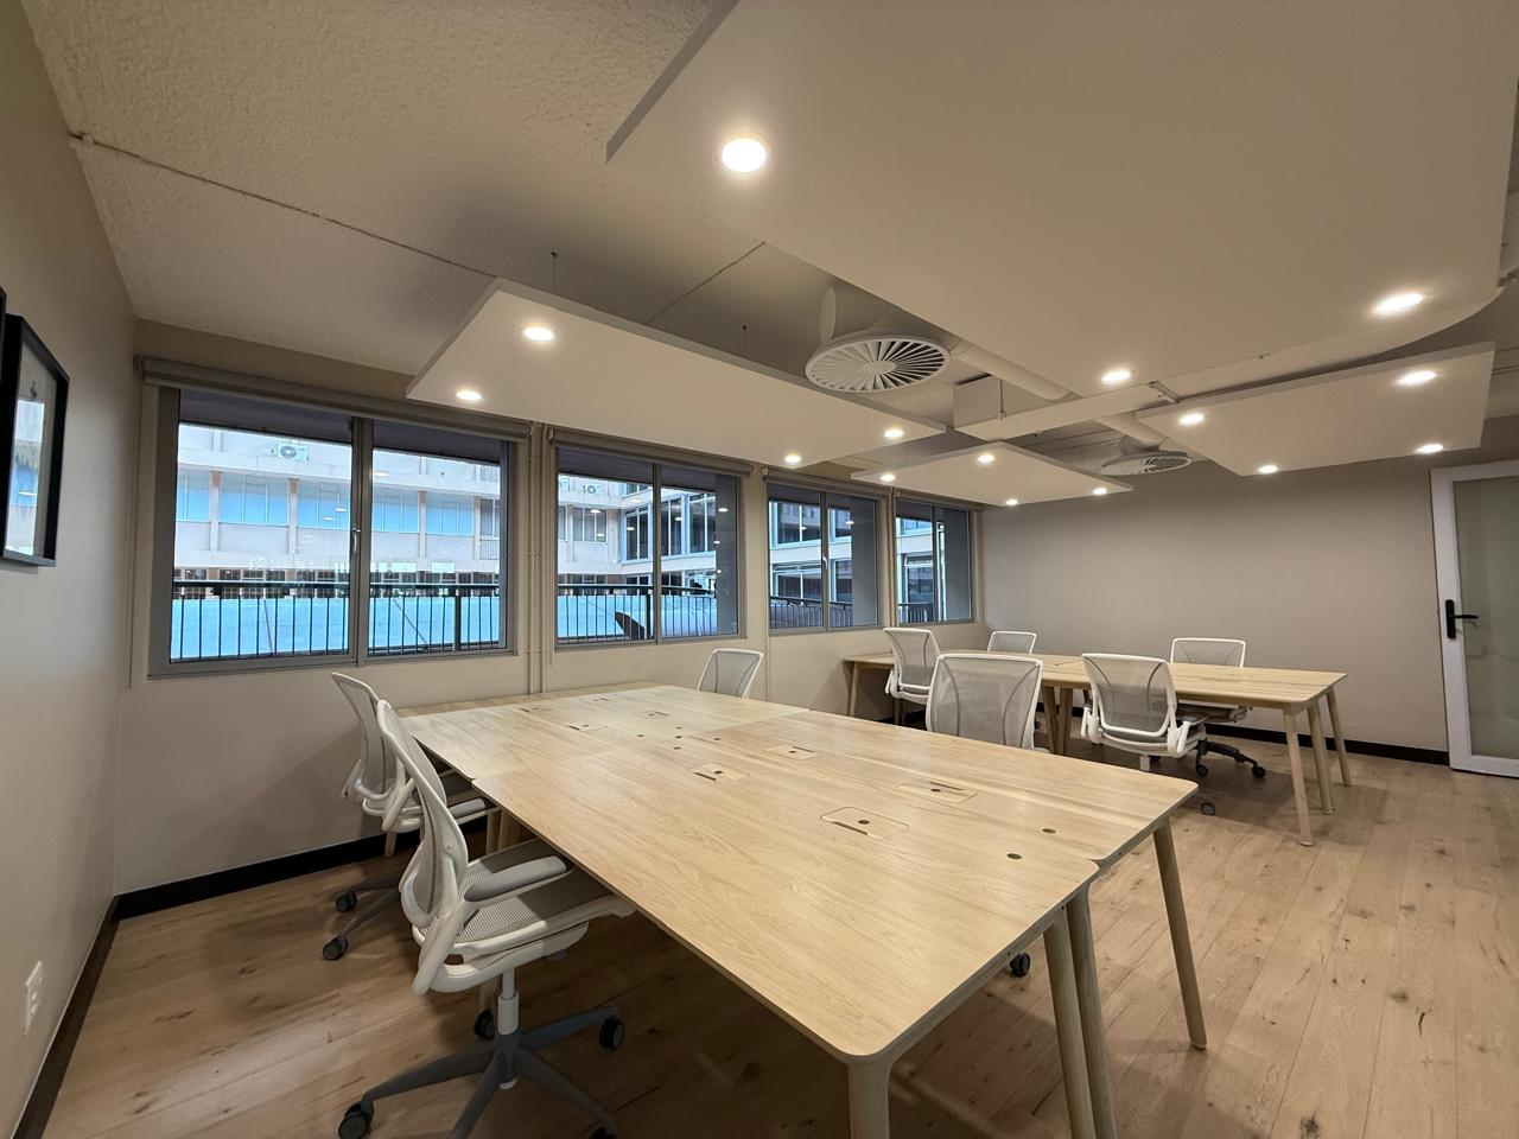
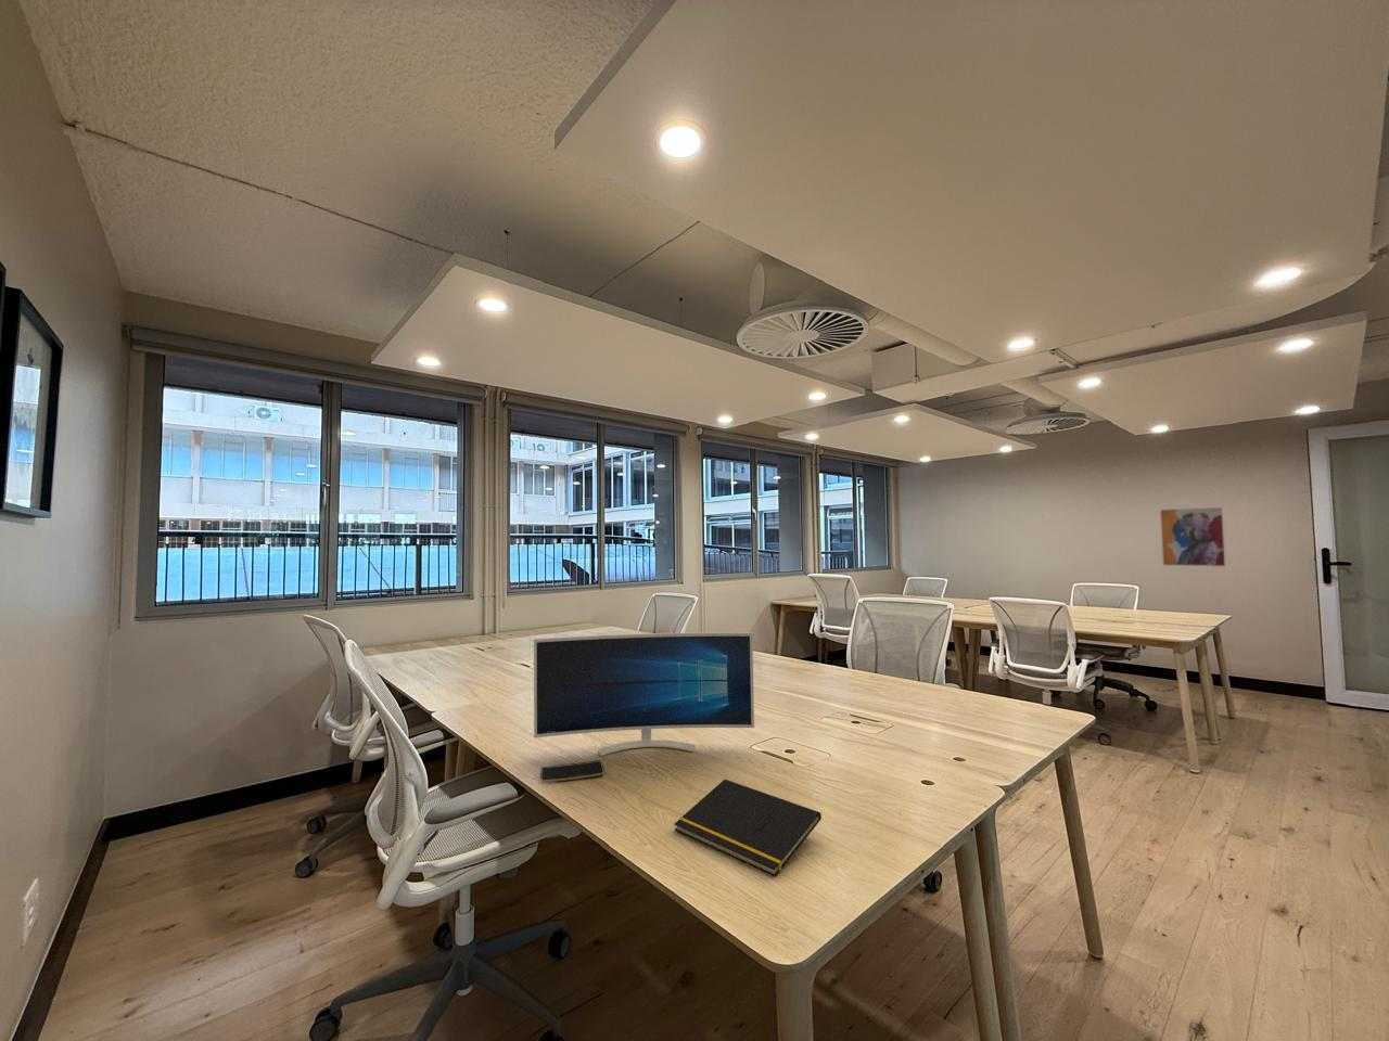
+ notepad (747, 821)
+ smartphone (572, 771)
+ monitor (644, 689)
+ wall art (1191, 537)
